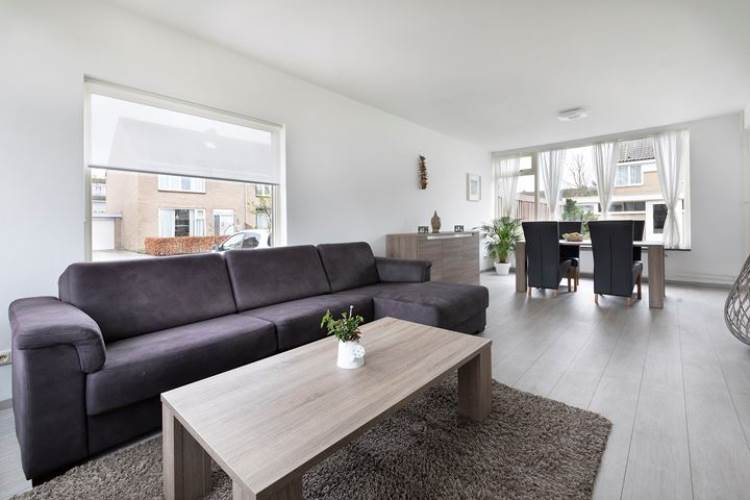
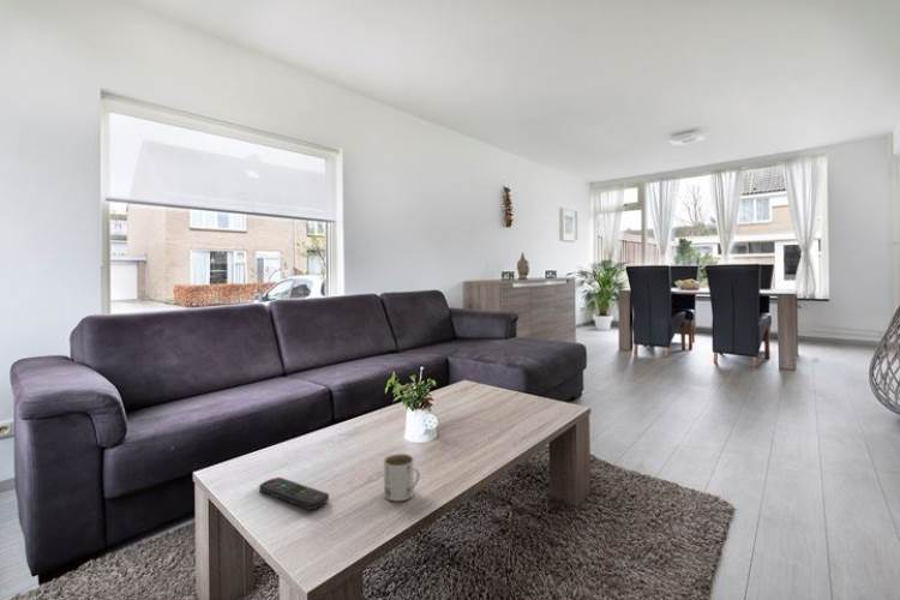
+ remote control (293, 492)
+ mug (403, 478)
